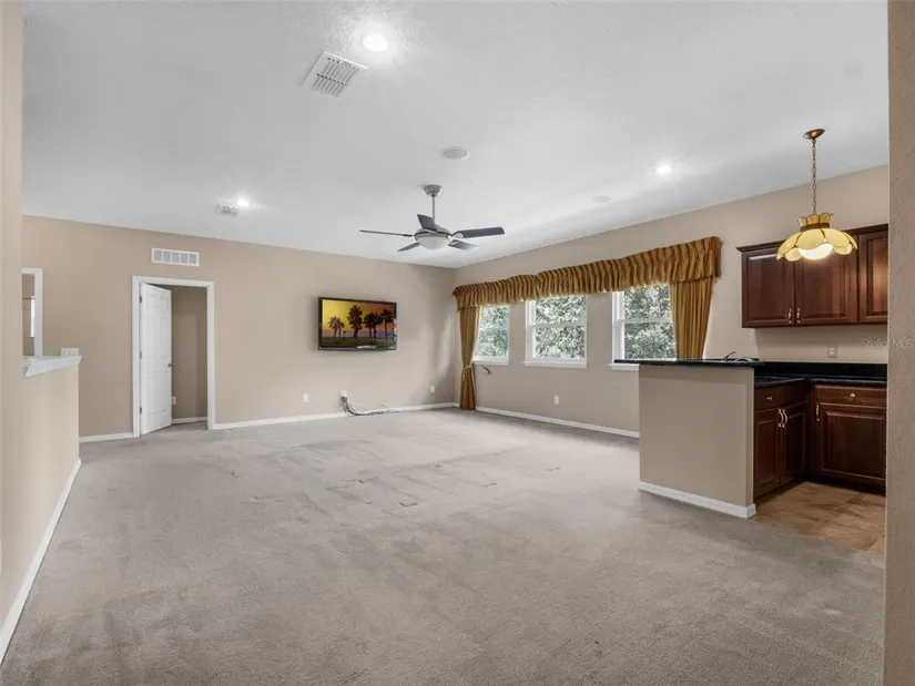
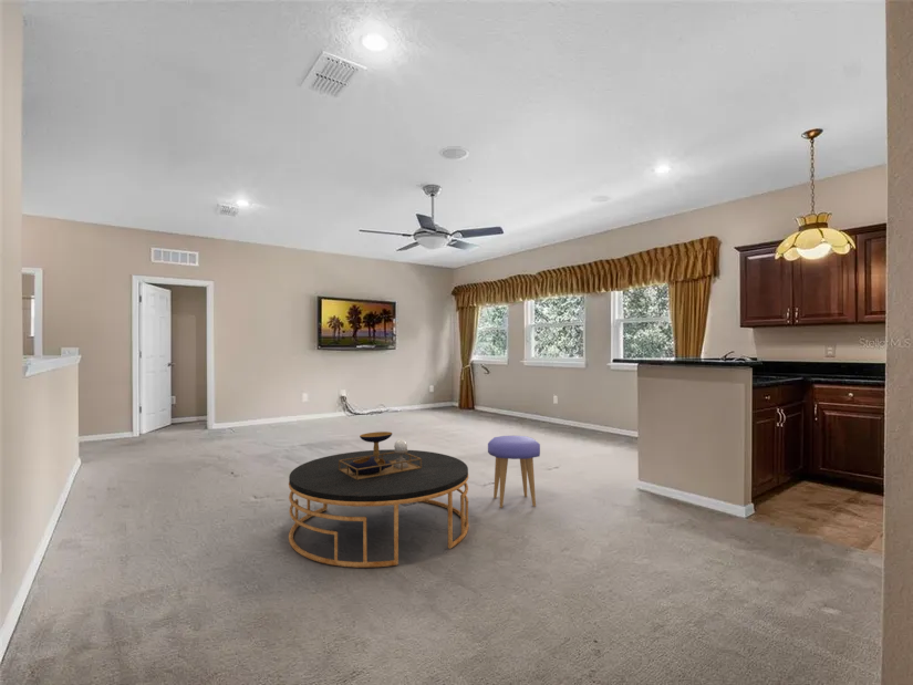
+ coffee table (381, 480)
+ stool (506, 470)
